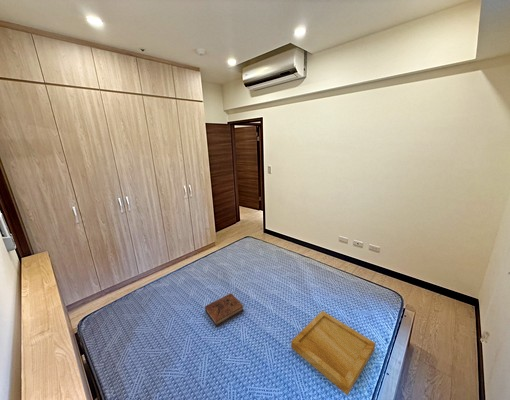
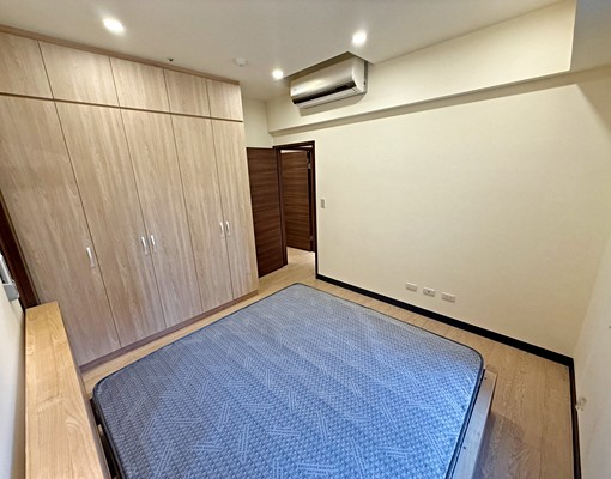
- tray (332, 345)
- book (224, 308)
